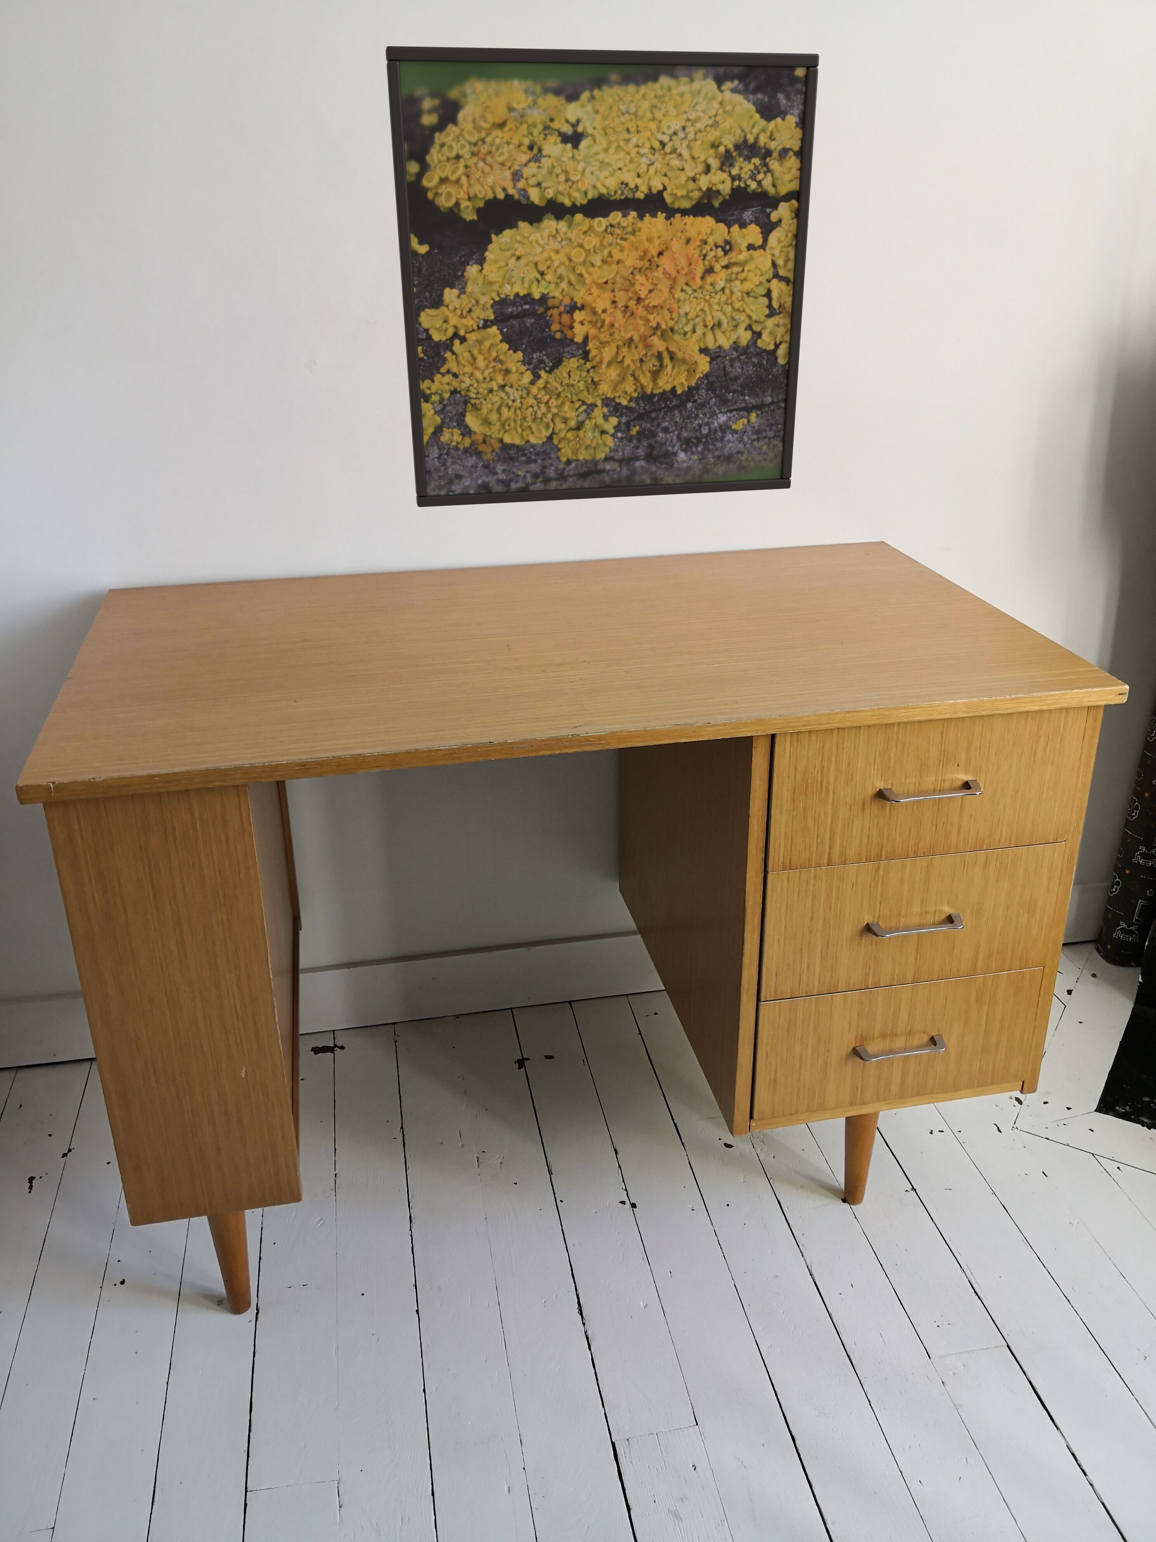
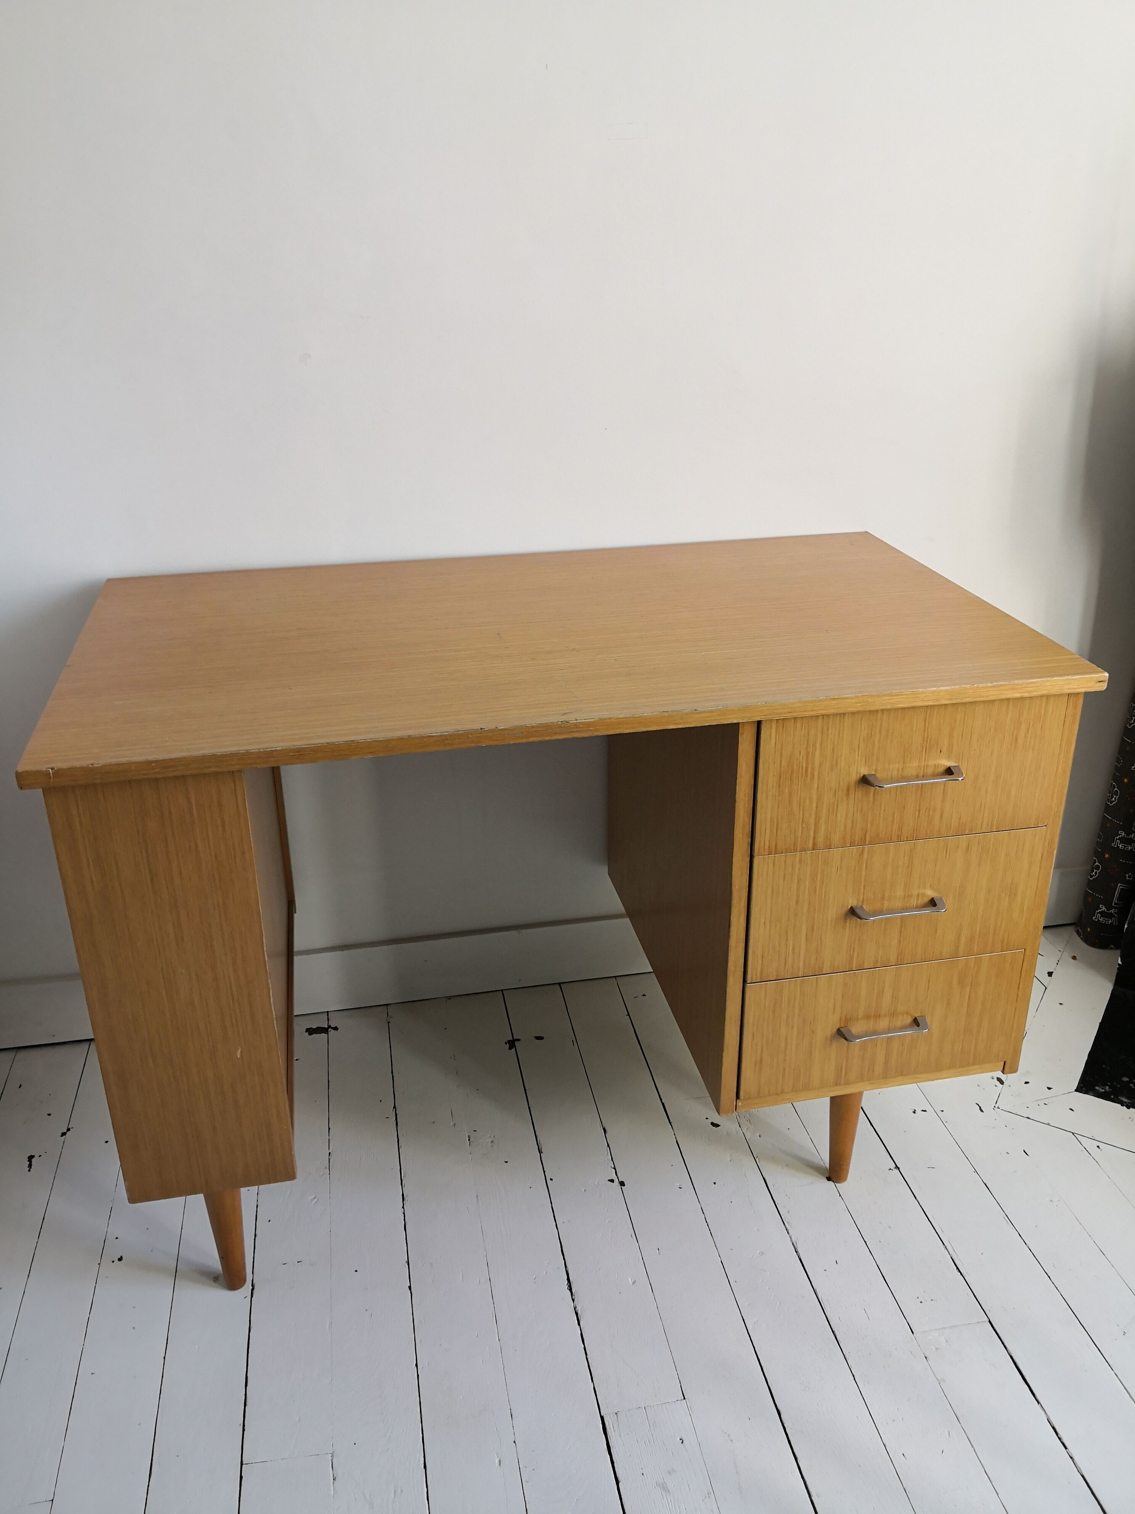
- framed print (608, 290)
